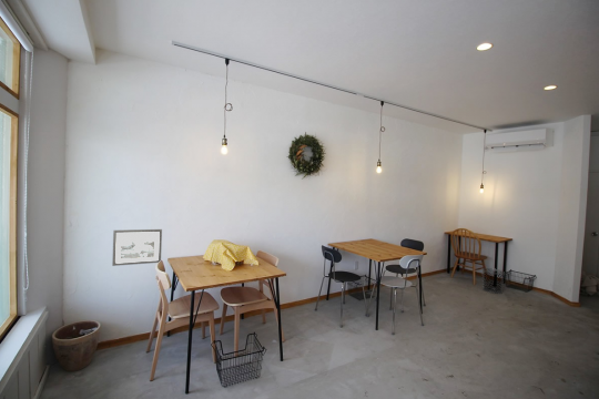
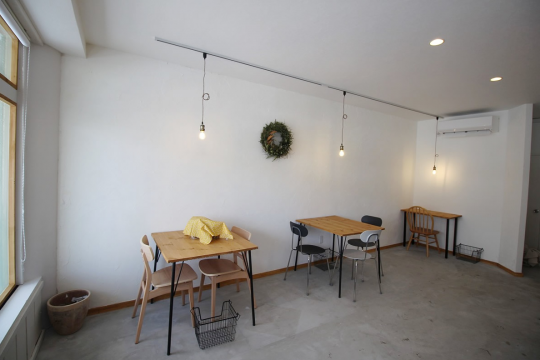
- waste bin (493, 280)
- picture frame (138, 246)
